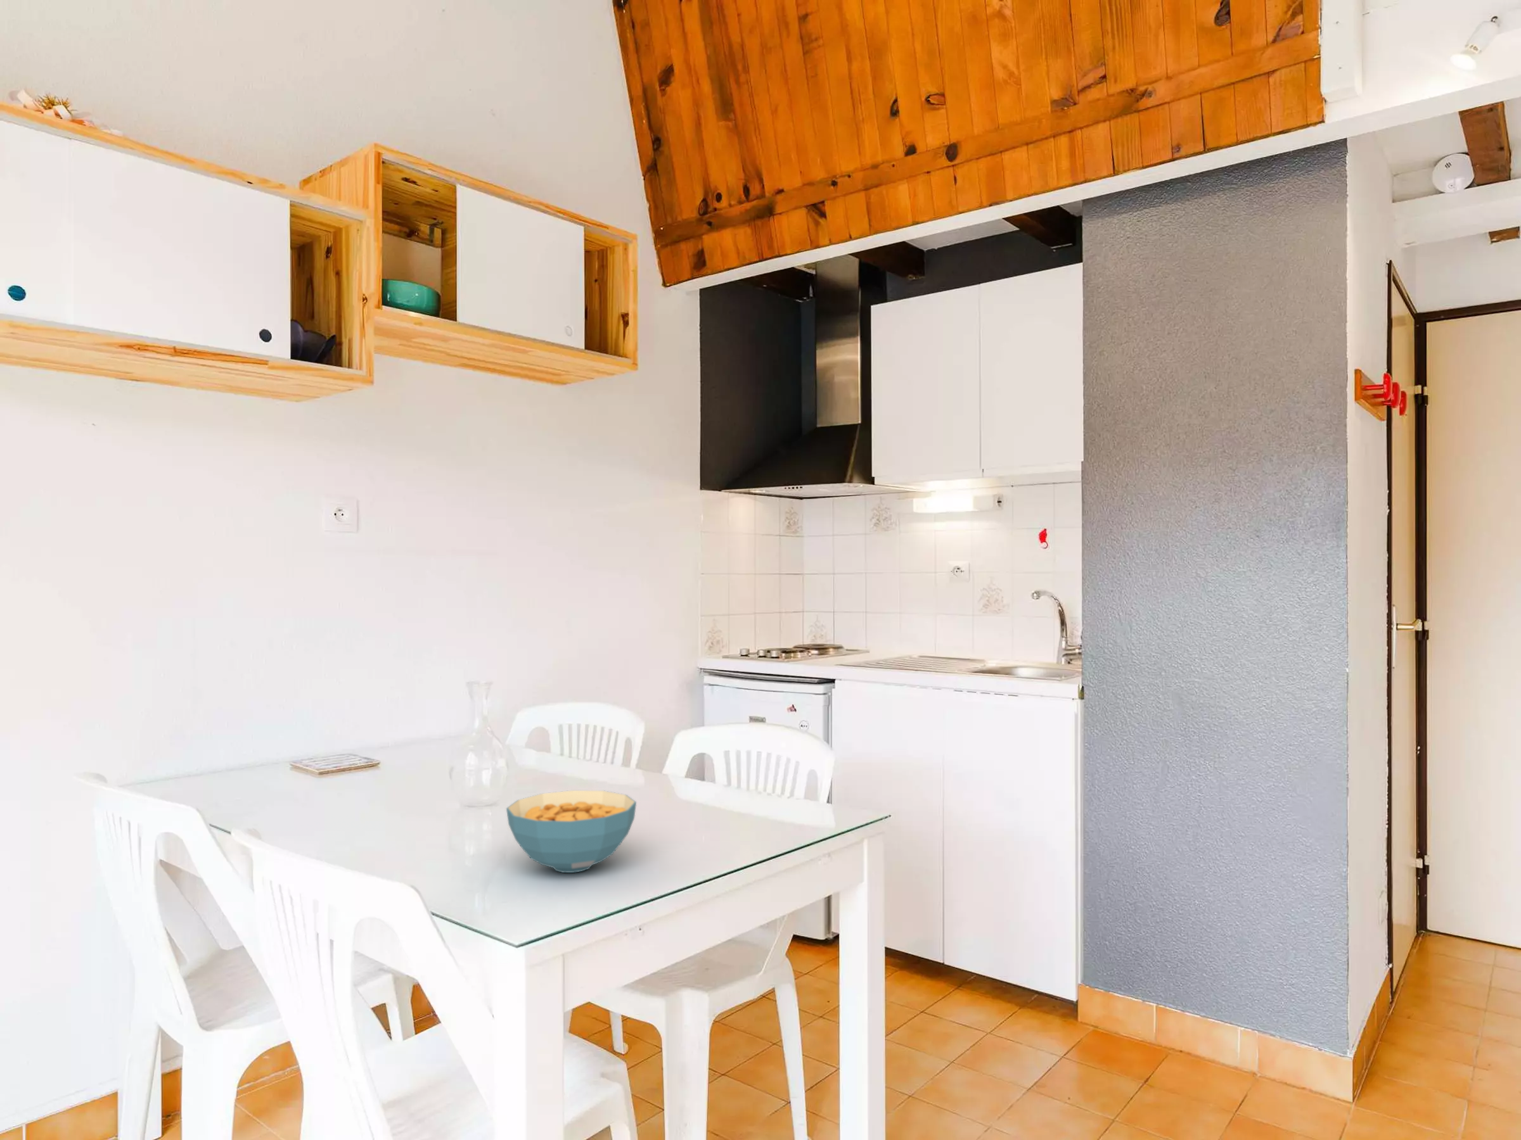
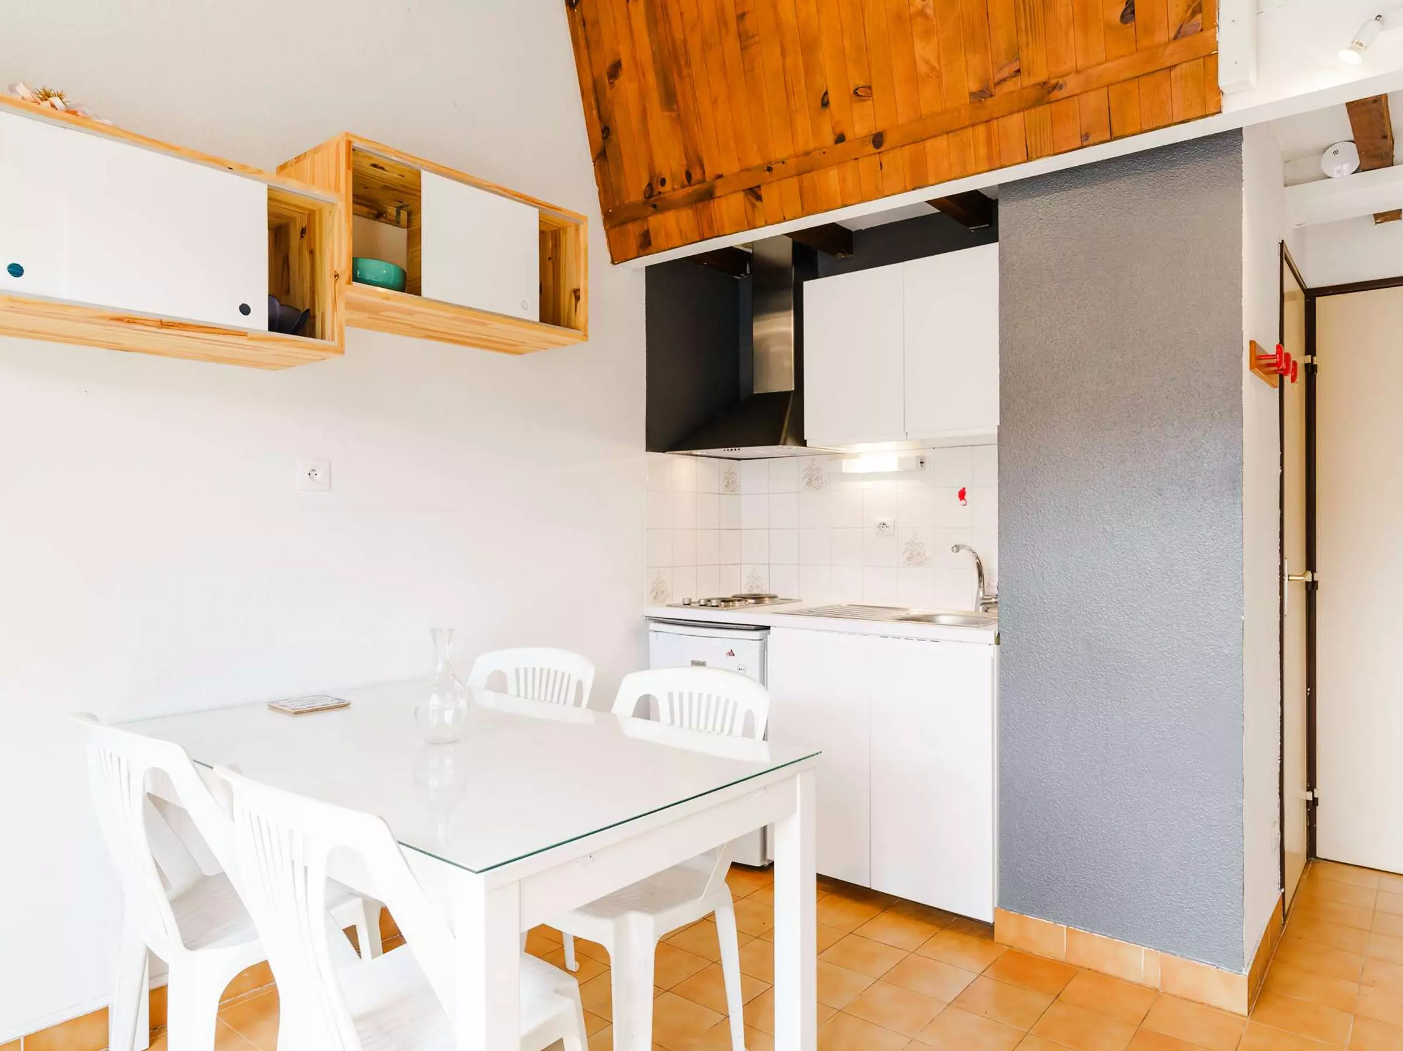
- cereal bowl (572, 836)
